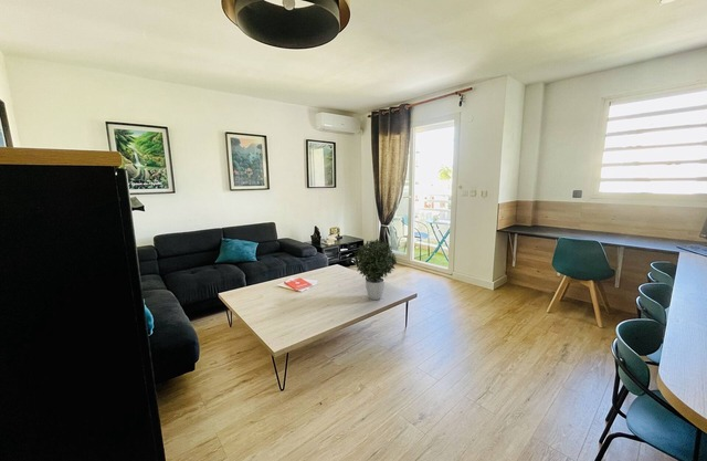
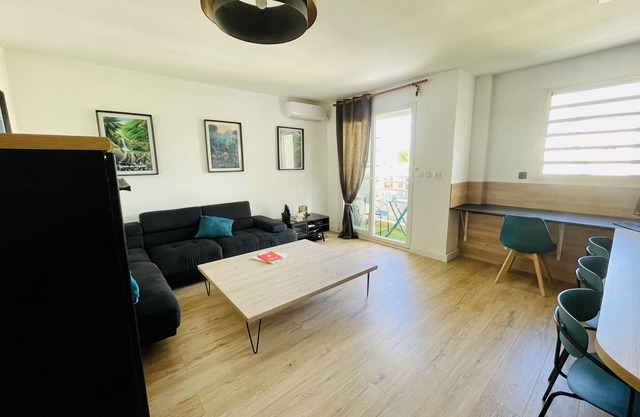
- potted plant (374, 269)
